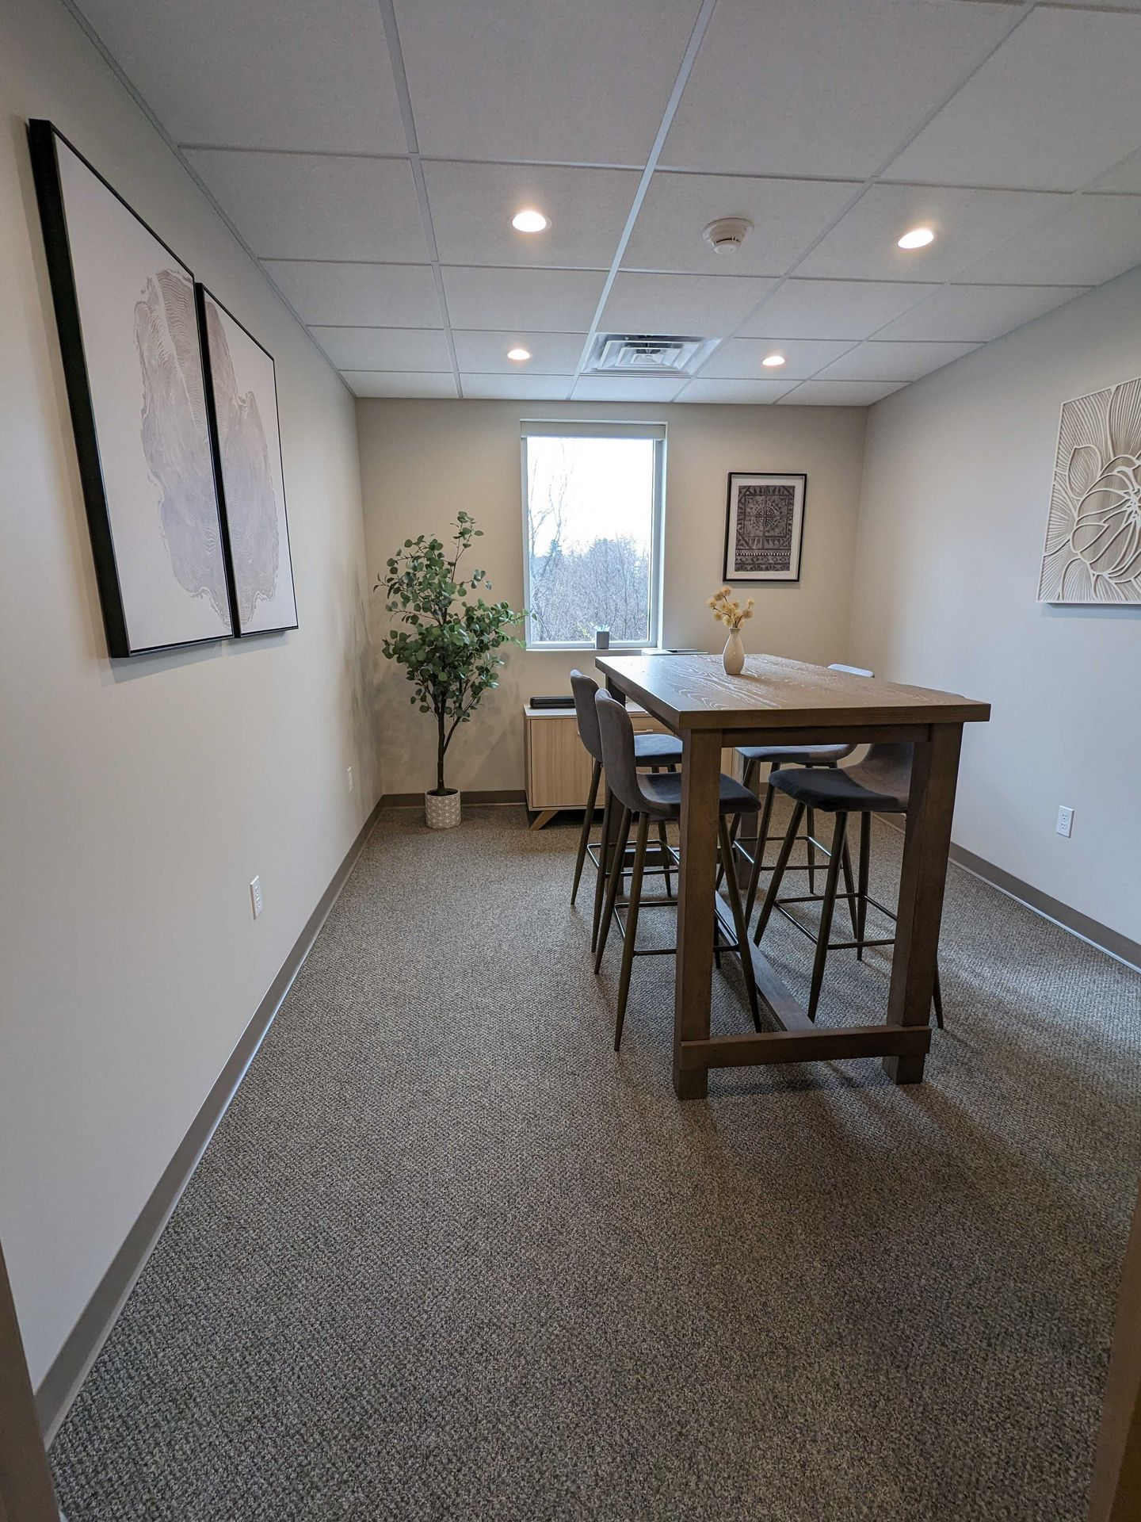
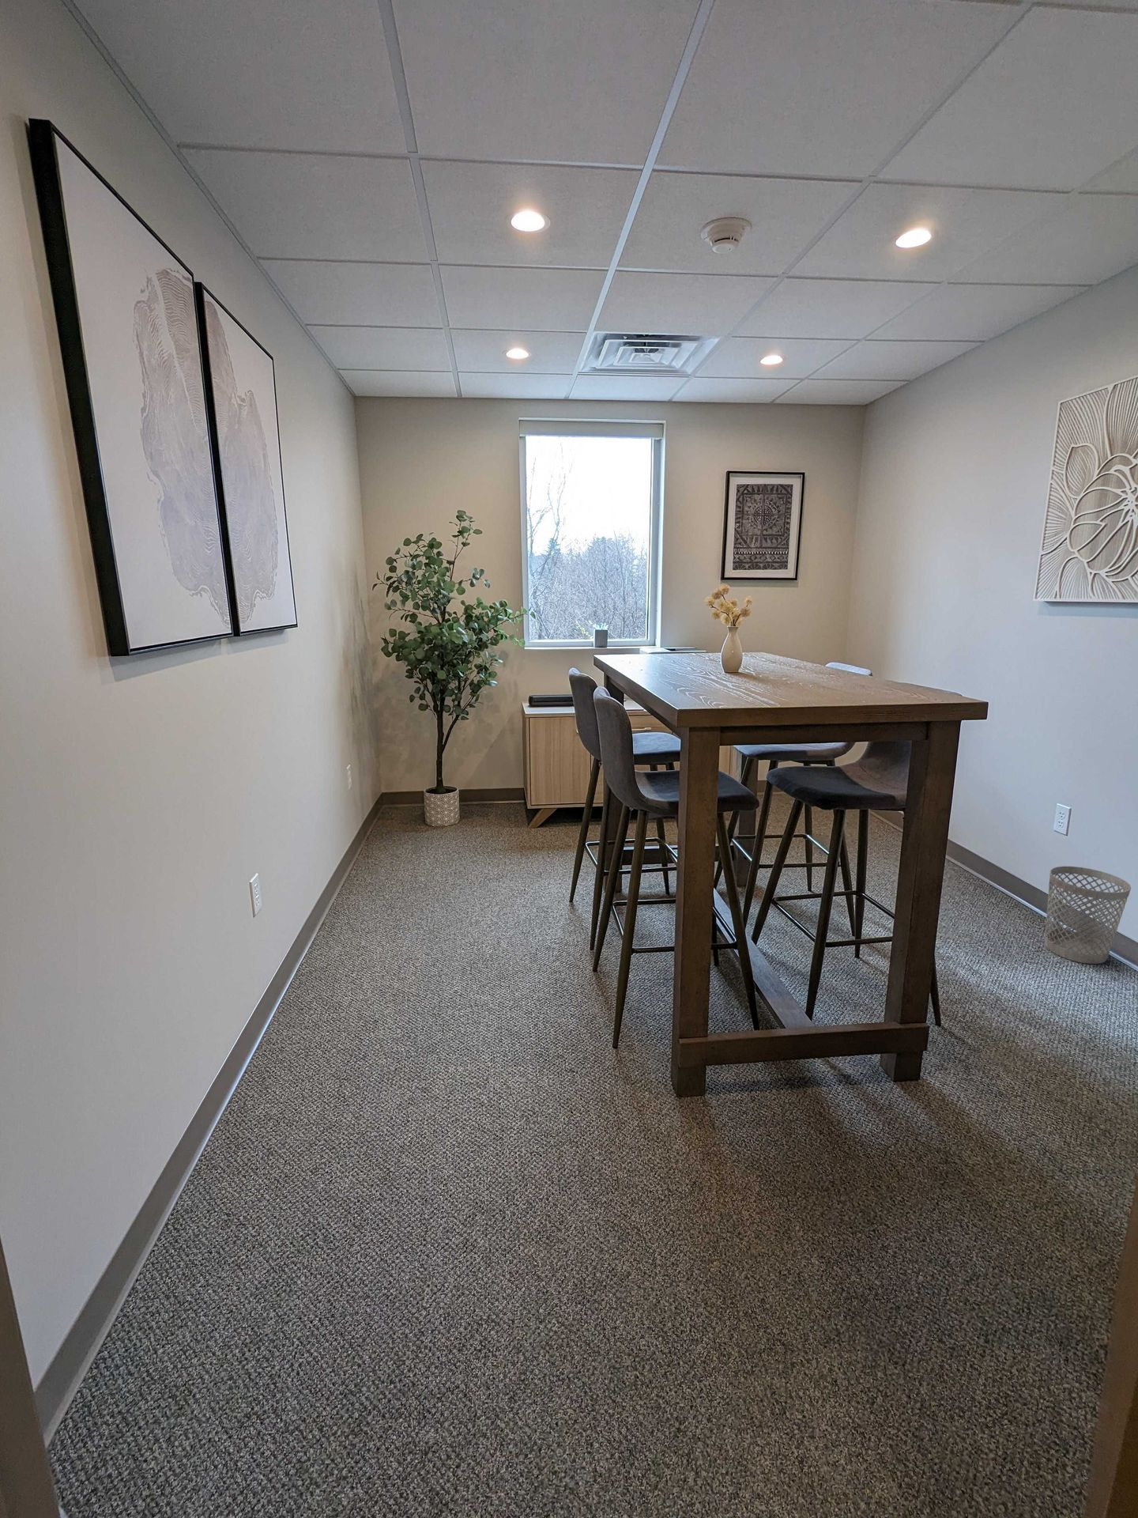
+ wastebasket (1082, 916)
